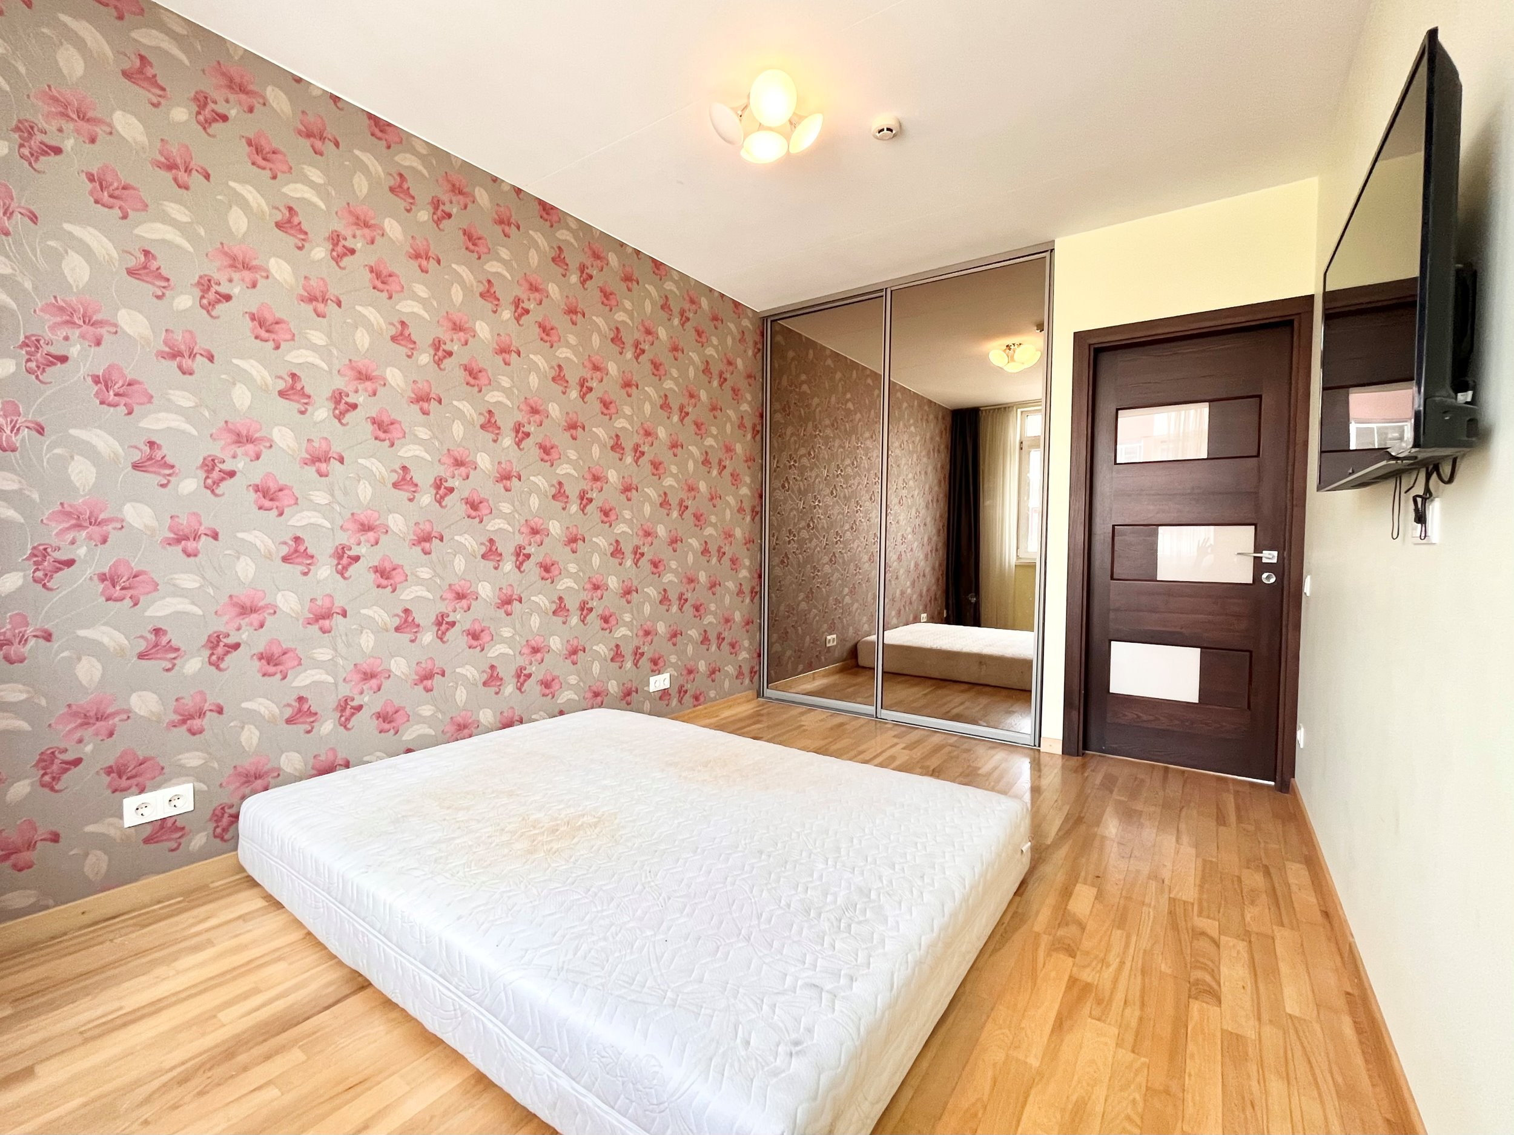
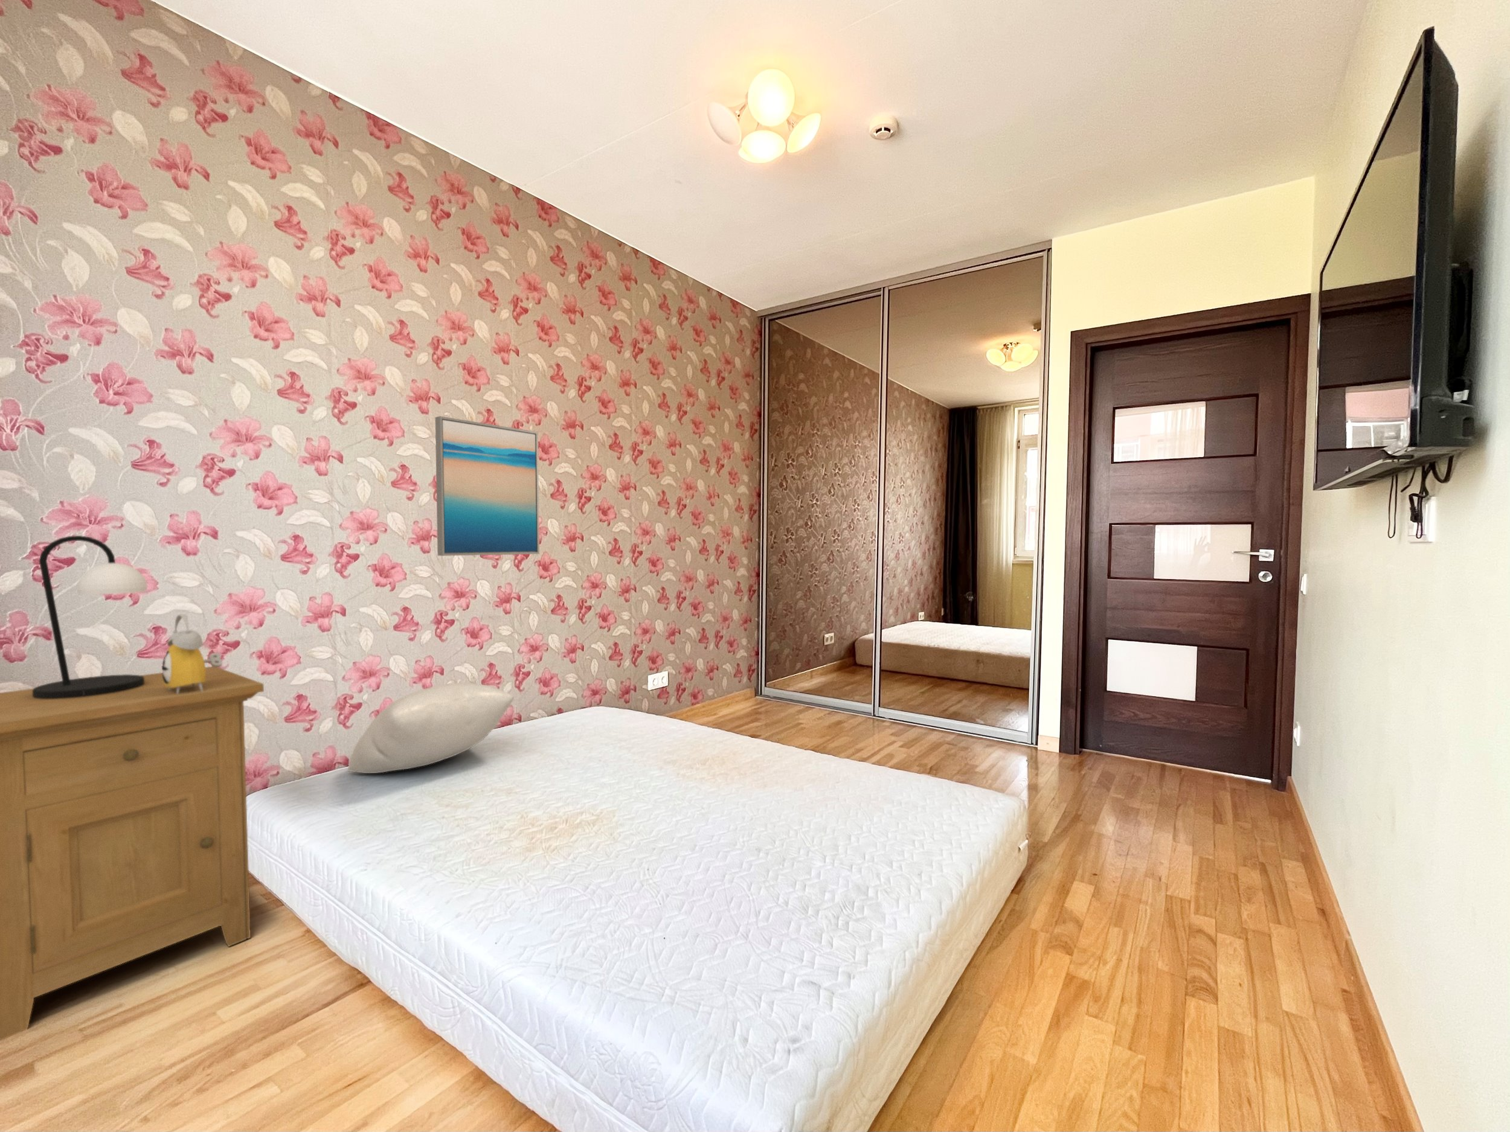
+ table lamp (88, 595)
+ wall art (490, 490)
+ alarm clock (194, 650)
+ nightstand (115, 825)
+ pillow (433, 724)
